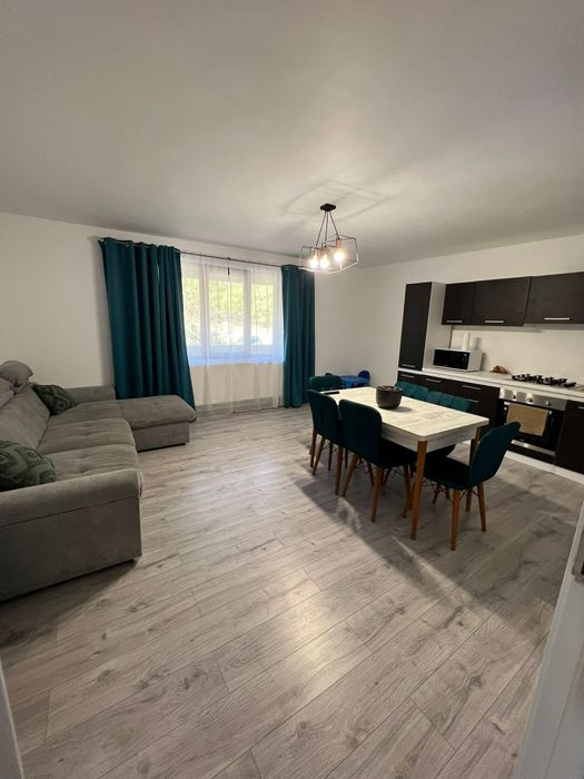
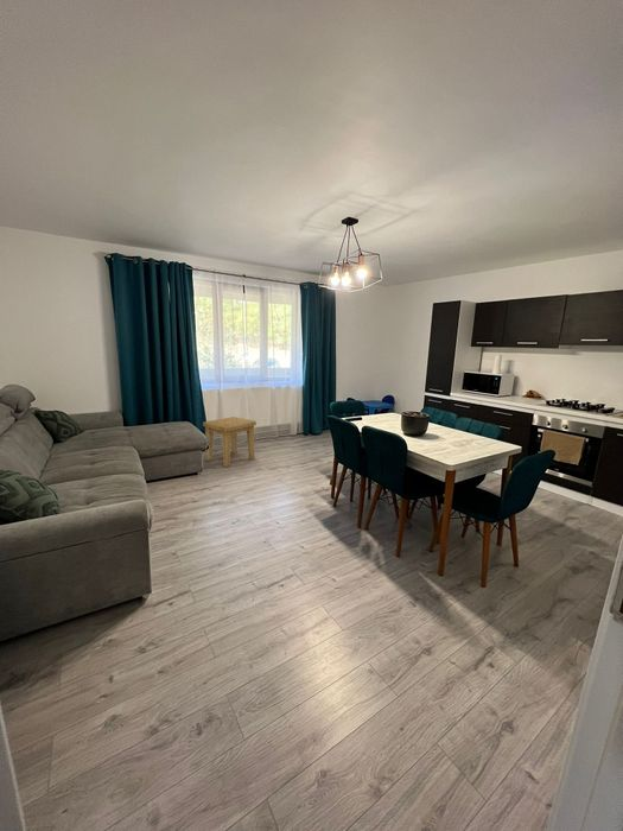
+ side table (229, 439)
